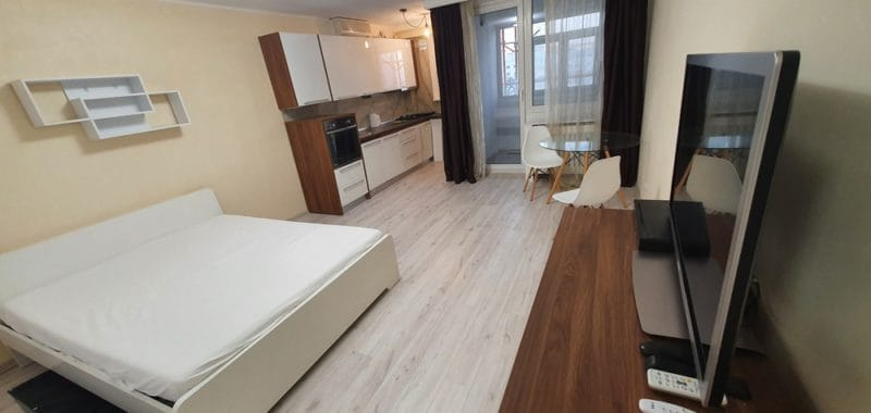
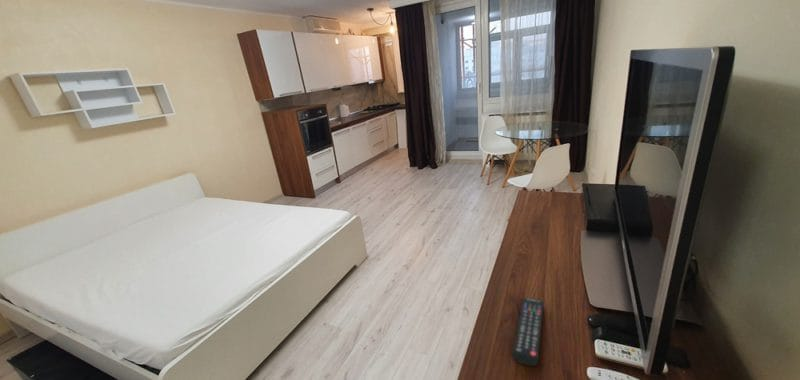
+ remote control (529, 327)
